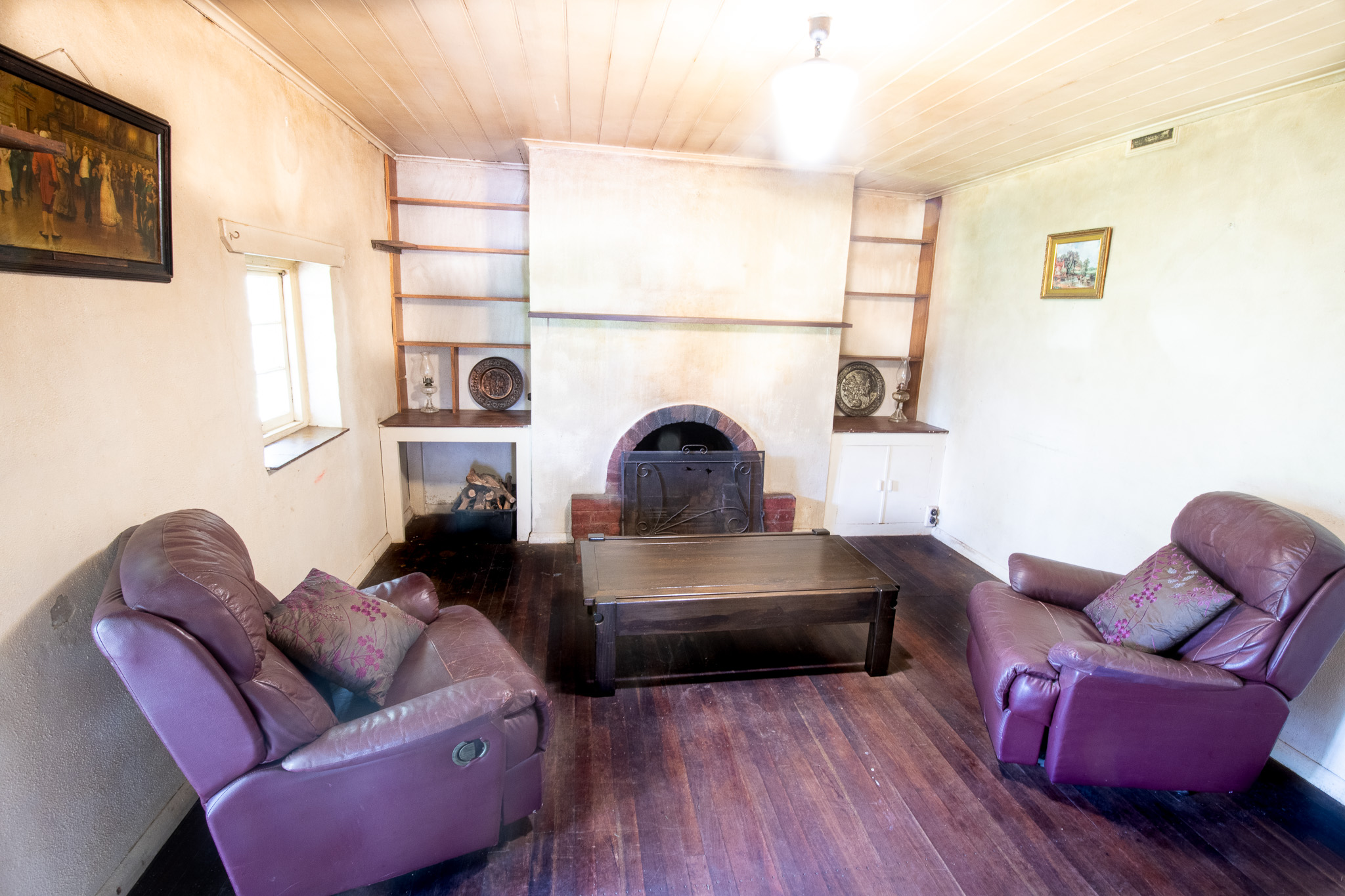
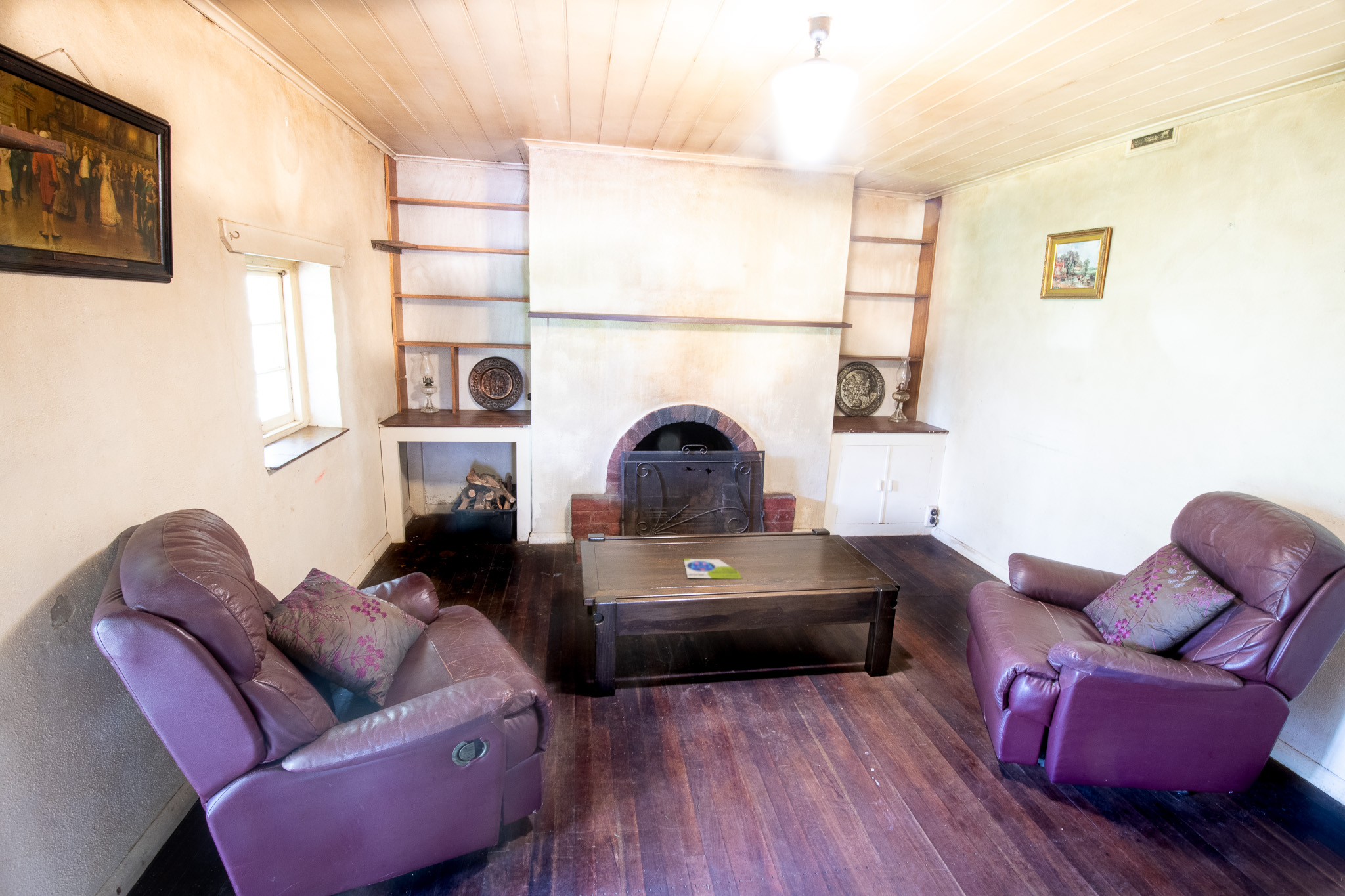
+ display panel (711, 568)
